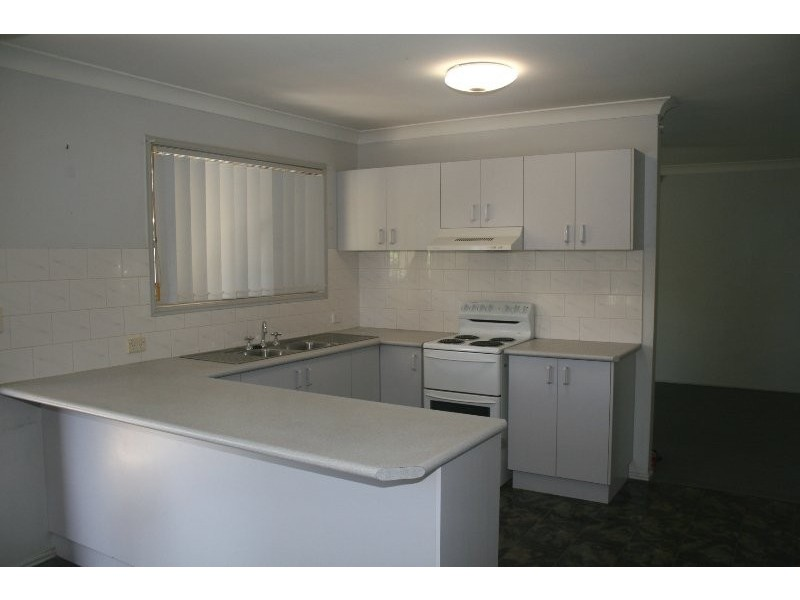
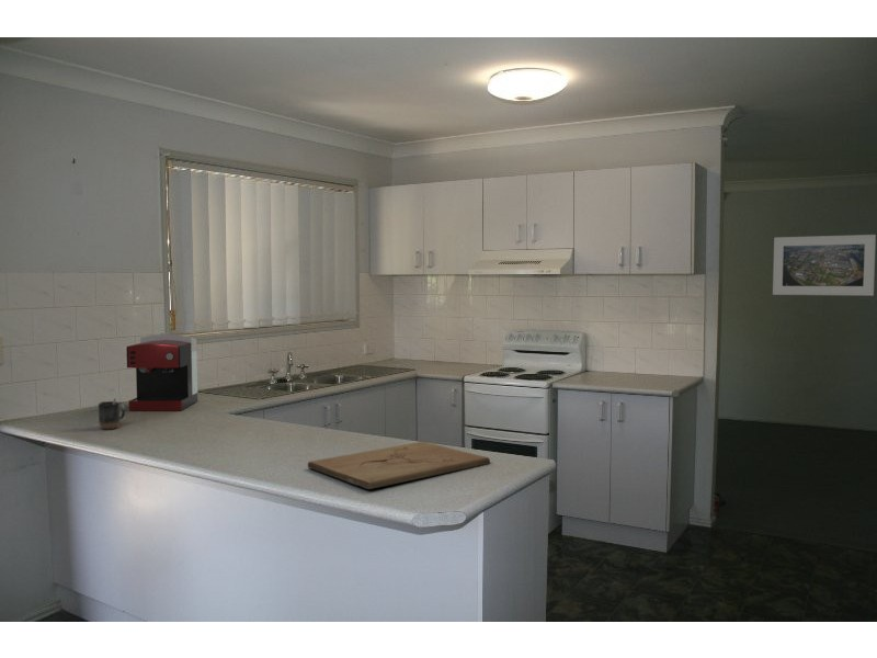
+ mug (113, 412)
+ coffee maker (160, 371)
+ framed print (822, 265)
+ cutting board (399, 462)
